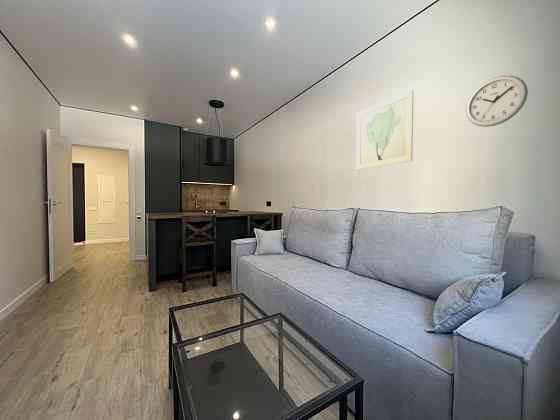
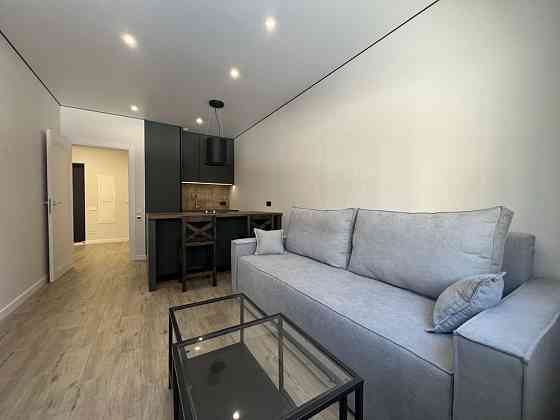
- wall clock (493, 101)
- wall art (381, 134)
